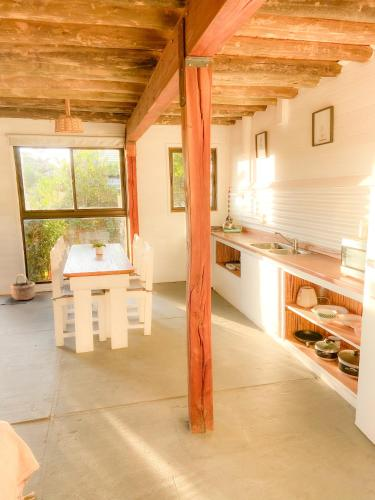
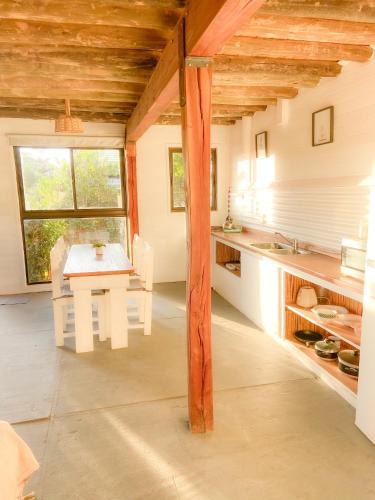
- wicker basket (23, 286)
